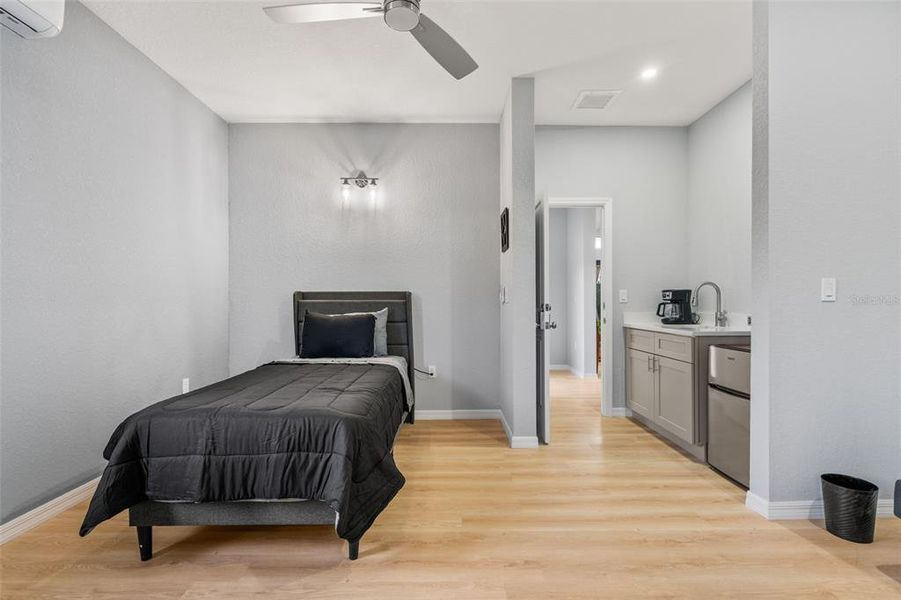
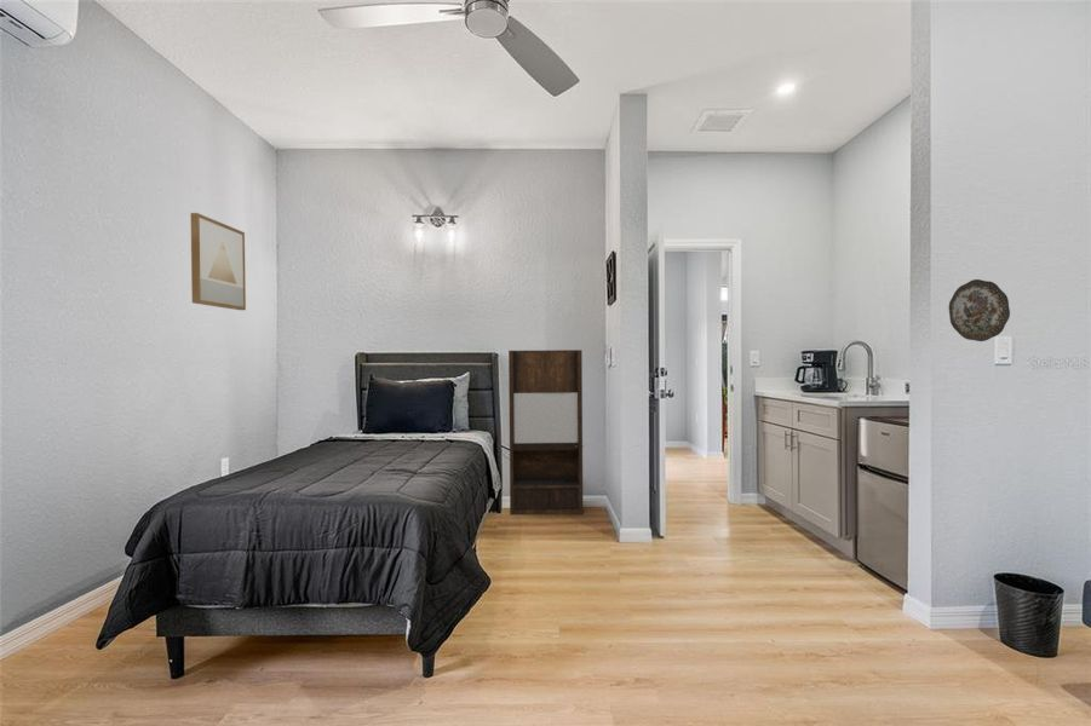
+ shelving unit (546, 430)
+ wall art (219, 265)
+ decorative plate (977, 310)
